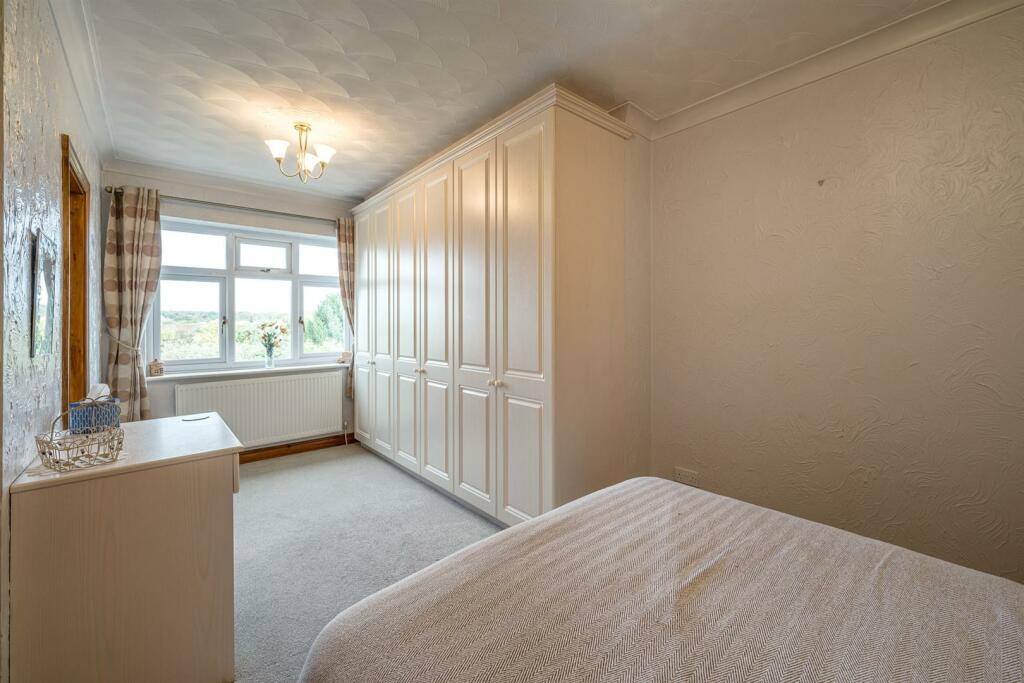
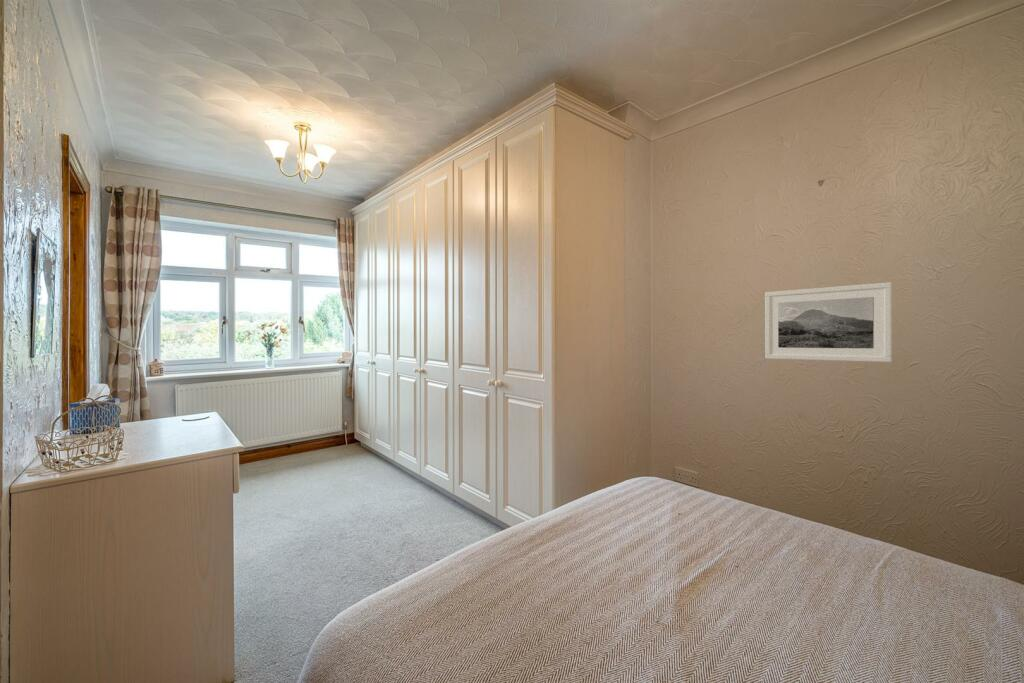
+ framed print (822, 324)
